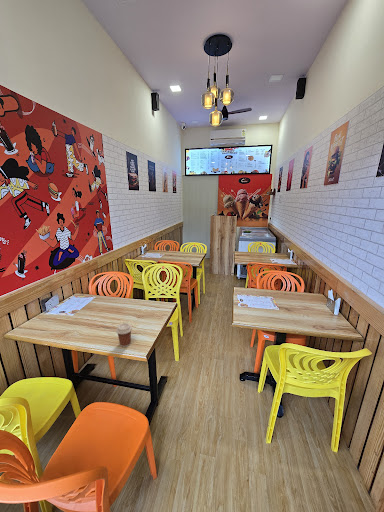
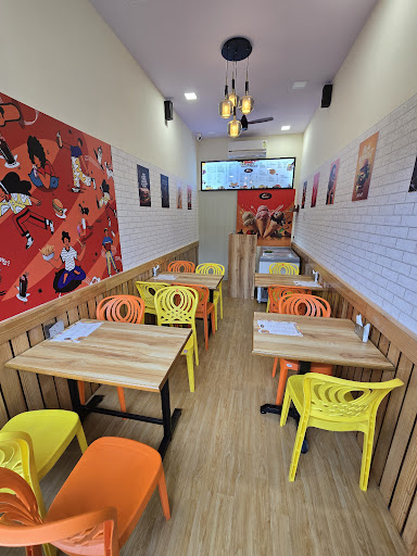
- coffee cup (124, 334)
